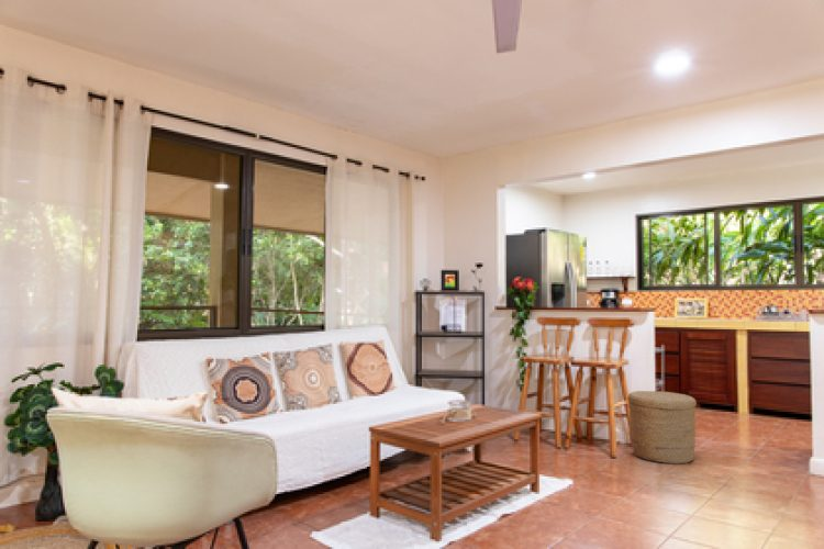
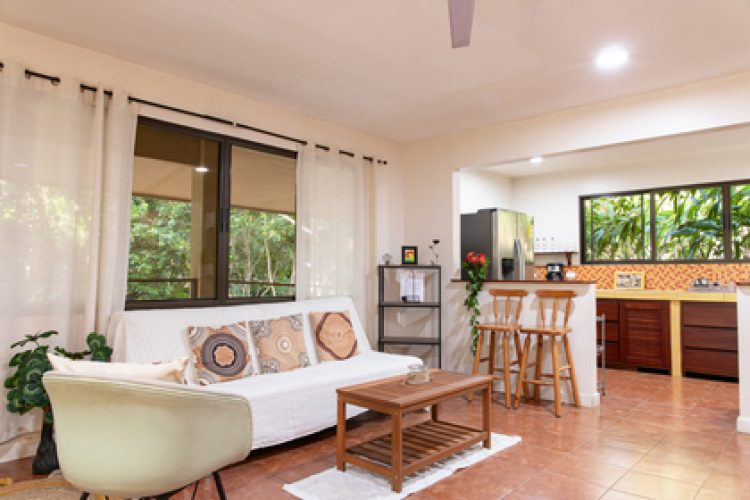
- woven basket (661, 425)
